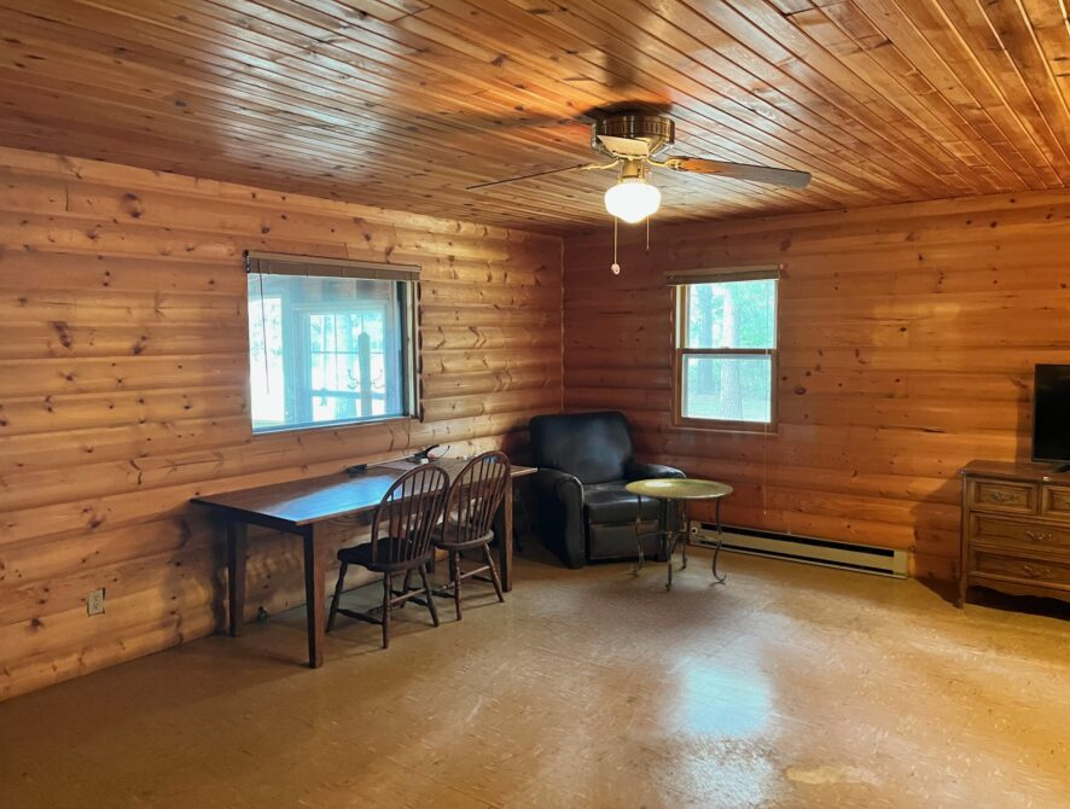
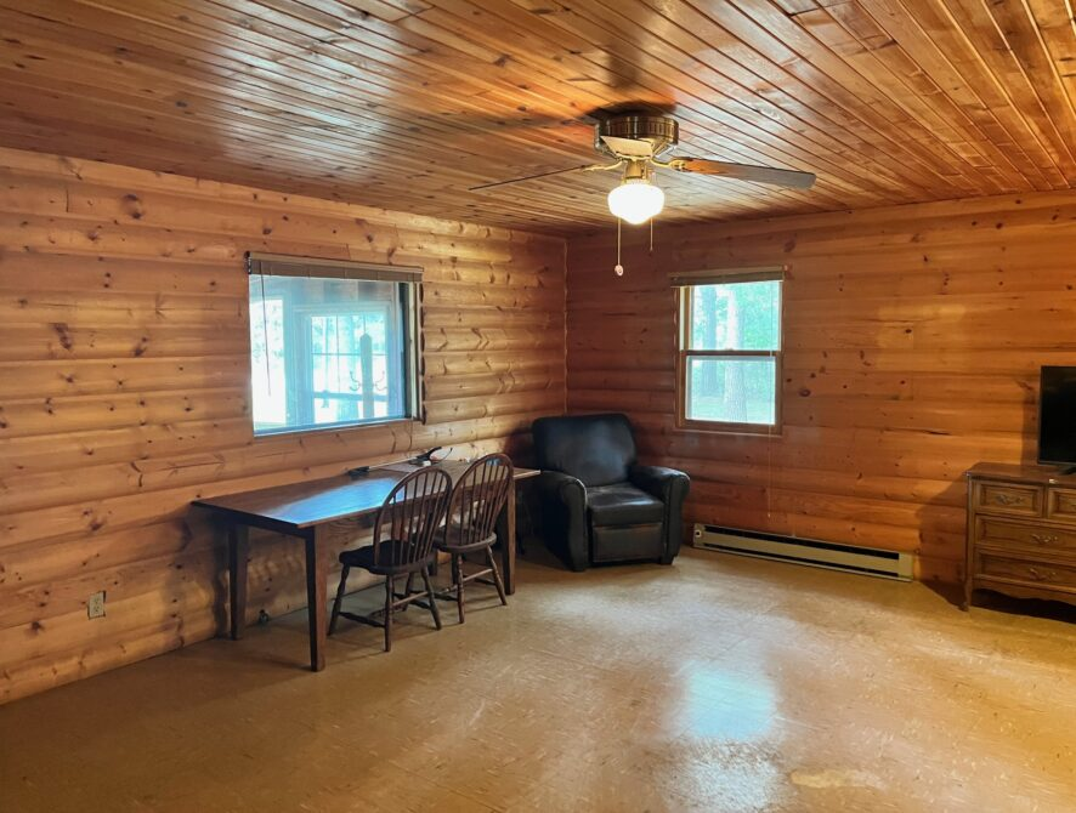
- side table (678, 532)
